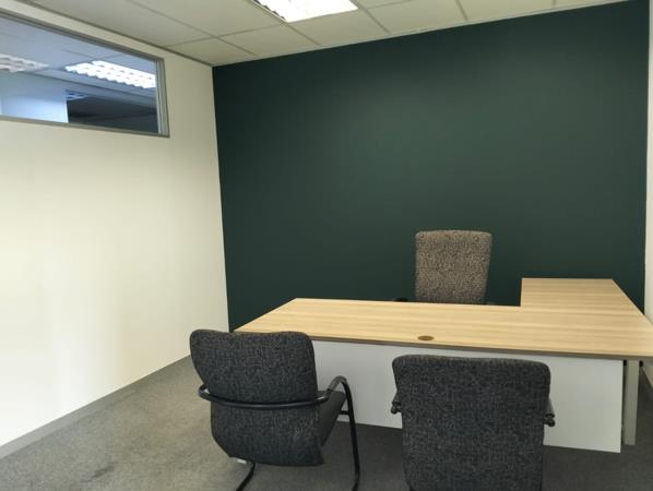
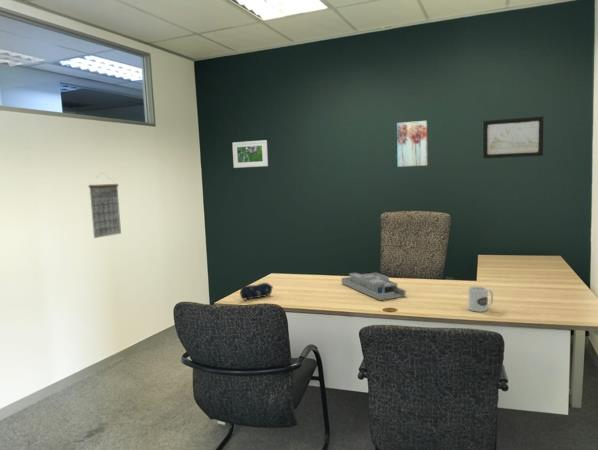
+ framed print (250, 154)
+ wall art (512, 138)
+ pencil case (256, 291)
+ desk organizer (371, 282)
+ mug (481, 298)
+ wall art (412, 144)
+ calendar (105, 204)
